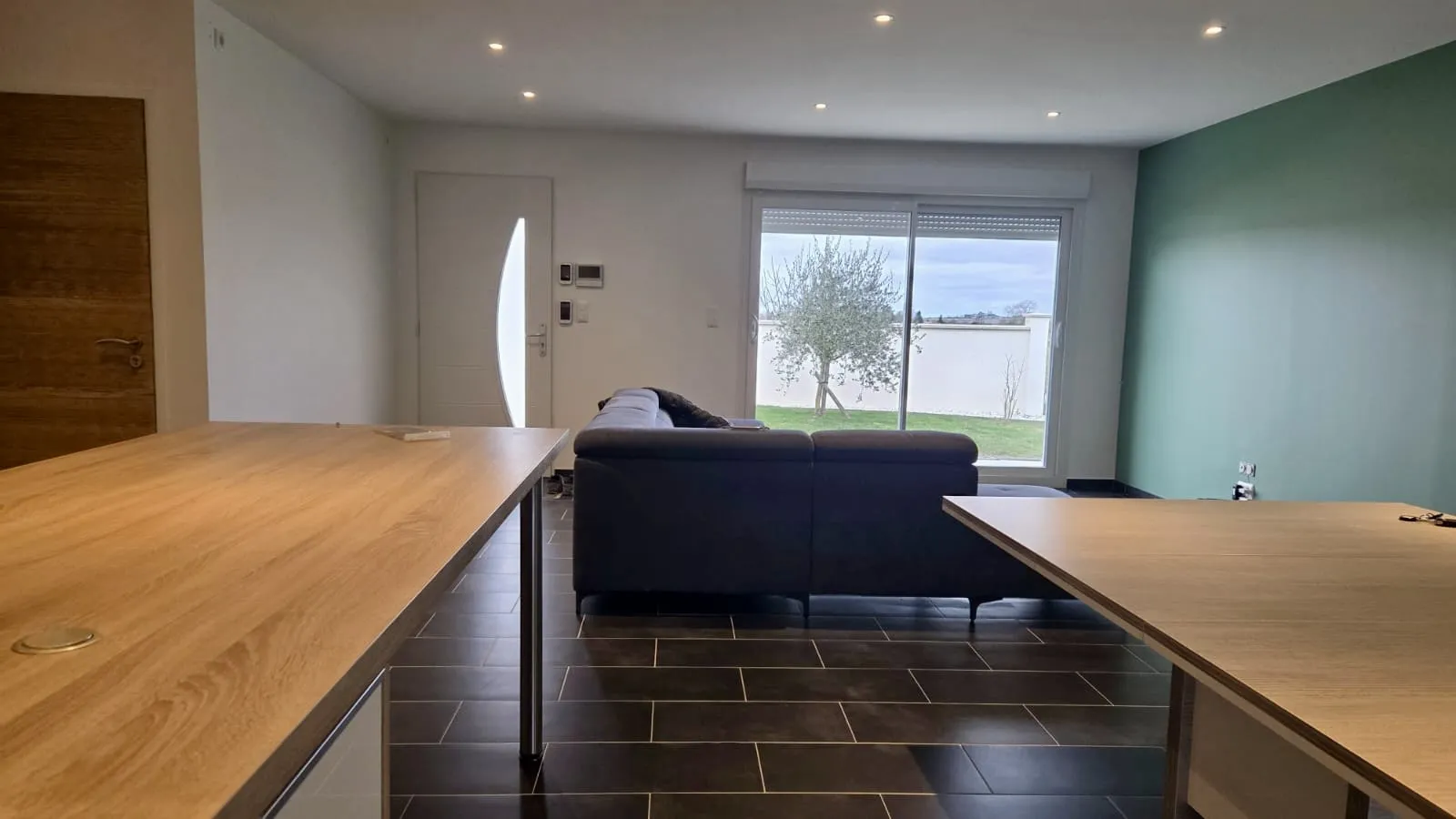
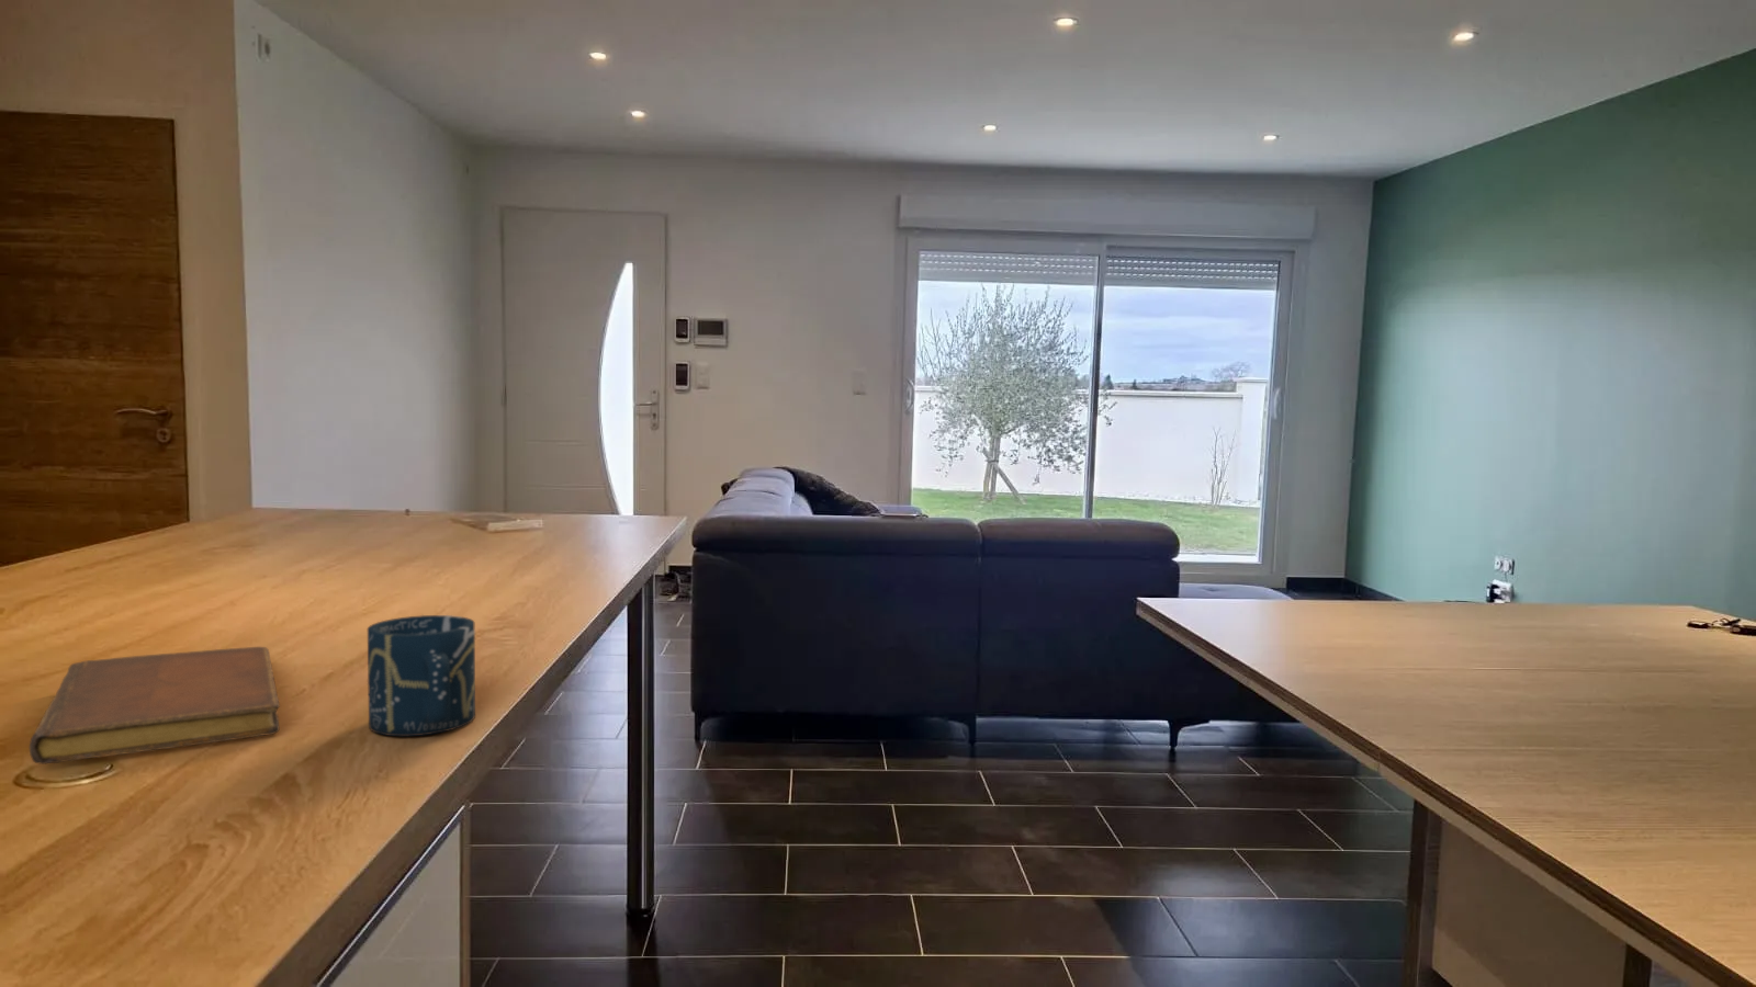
+ notebook (166, 695)
+ cup (426, 676)
